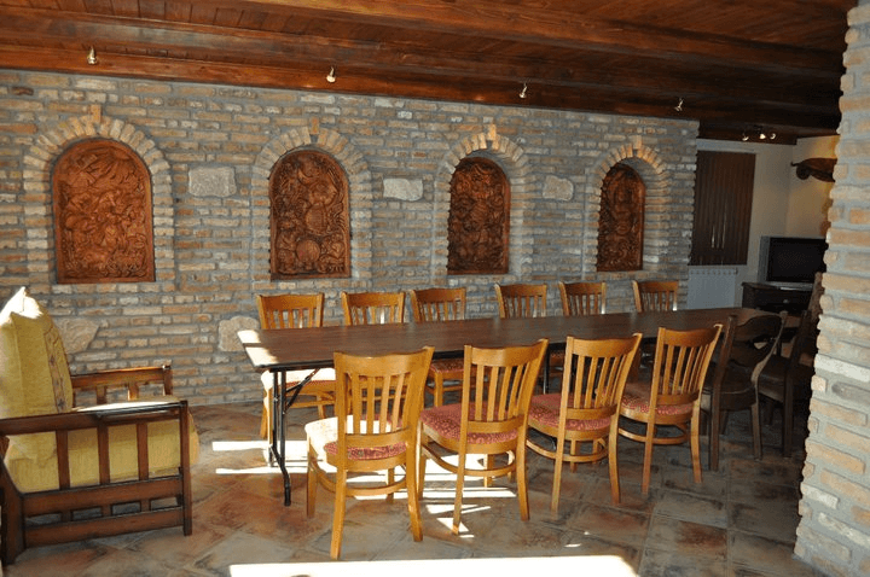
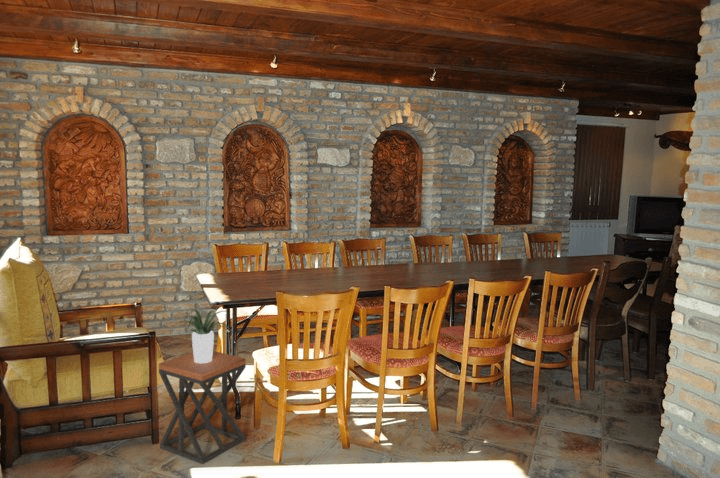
+ potted plant (202, 336)
+ stool (203, 402)
